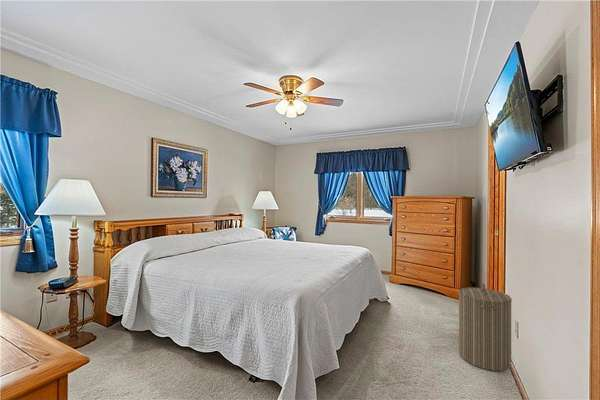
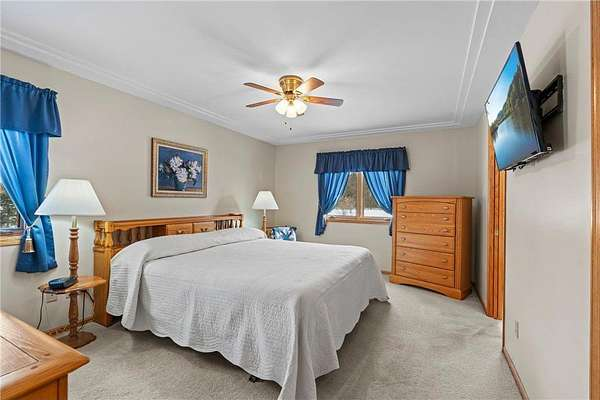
- laundry hamper (484, 321)
